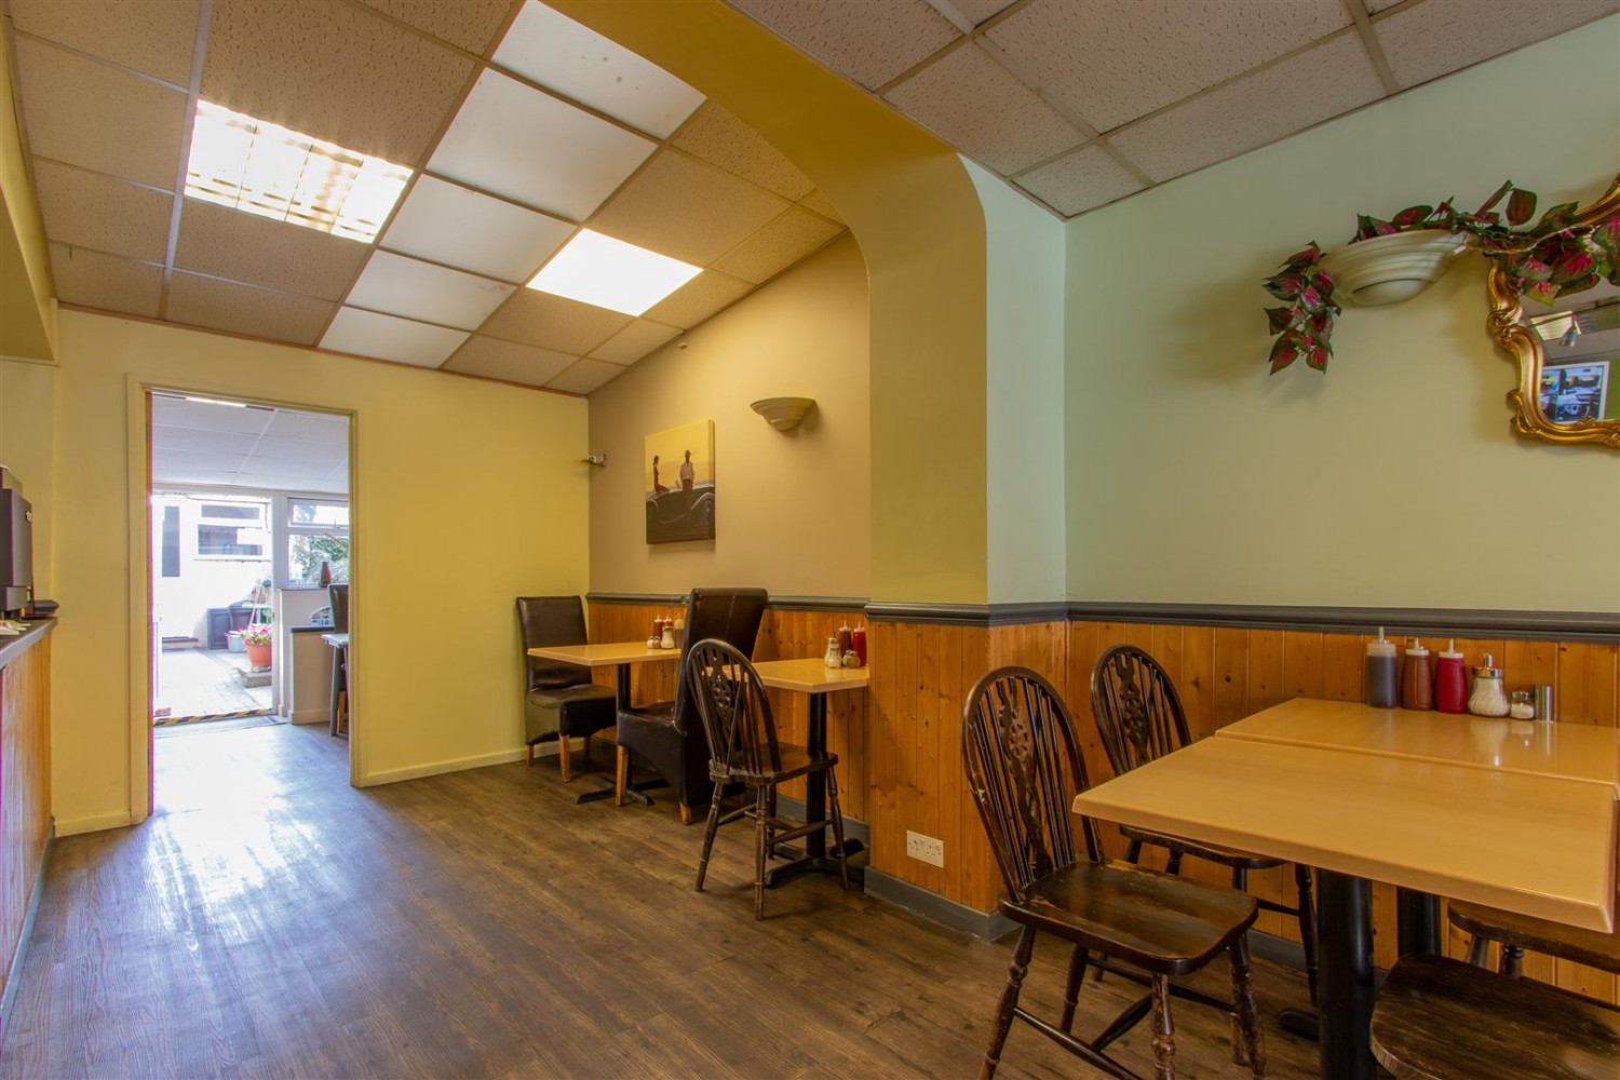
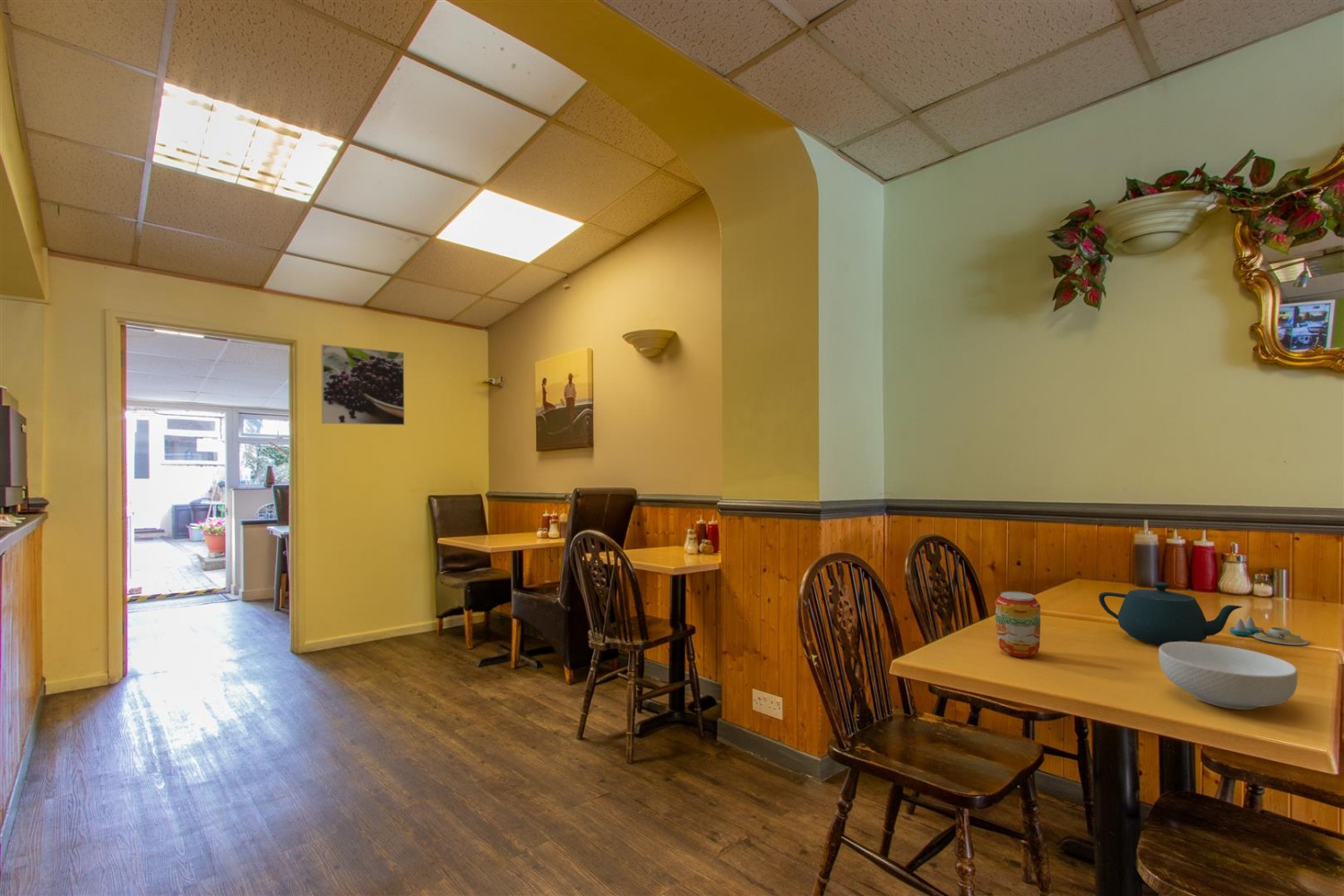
+ teapot (1165, 612)
+ beverage can (1017, 624)
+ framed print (364, 386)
+ cereal bowl (1224, 678)
+ salt and pepper shaker set (1269, 630)
